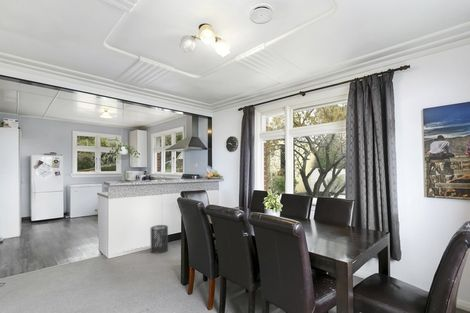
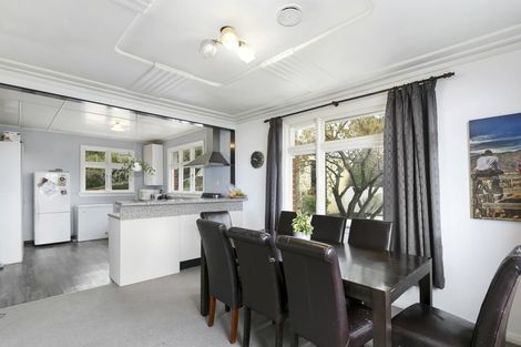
- trash can (159, 238)
